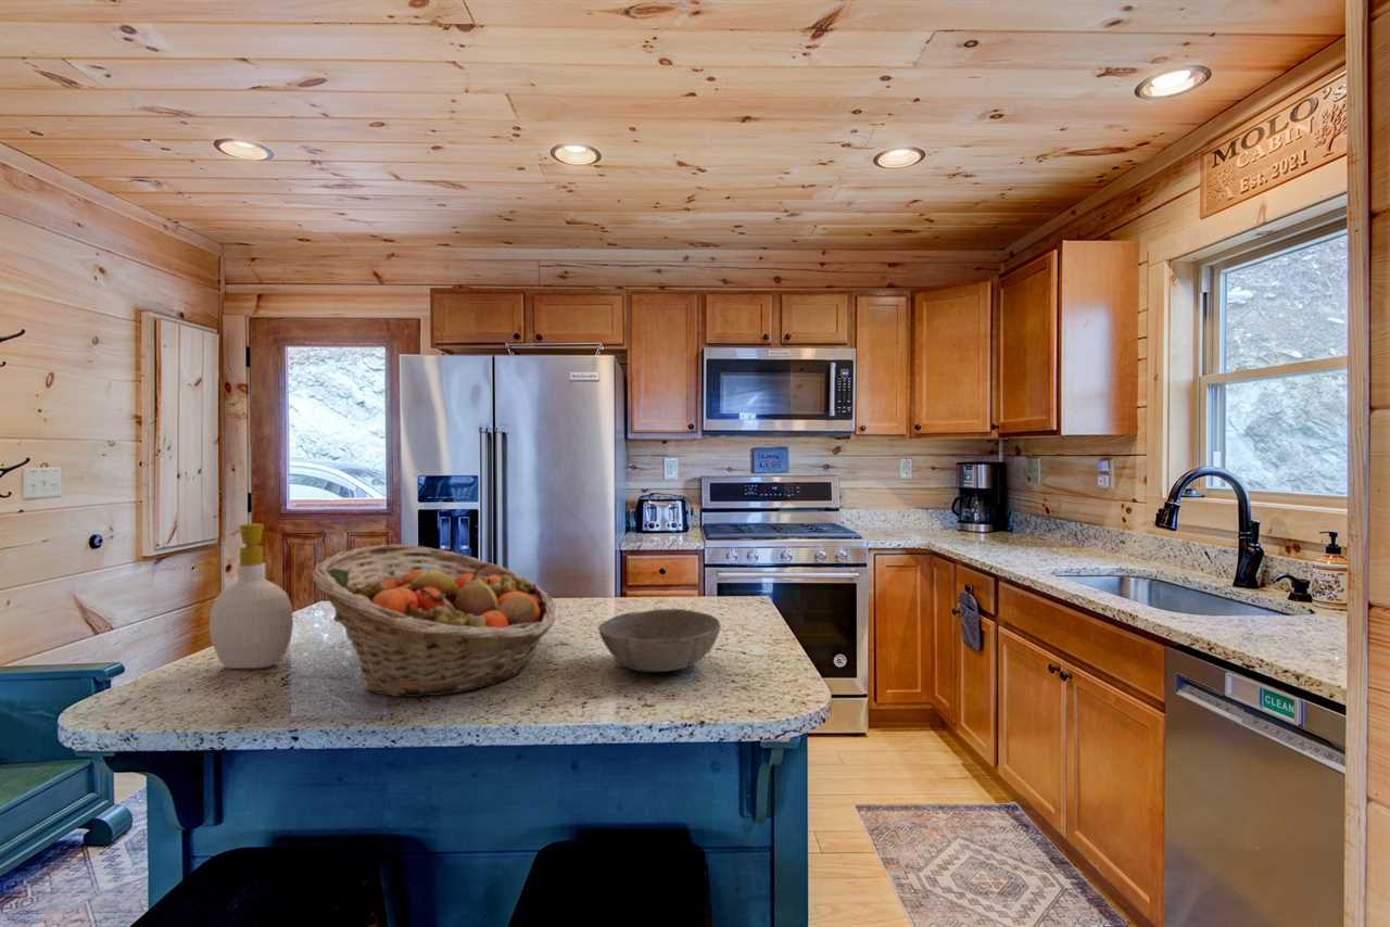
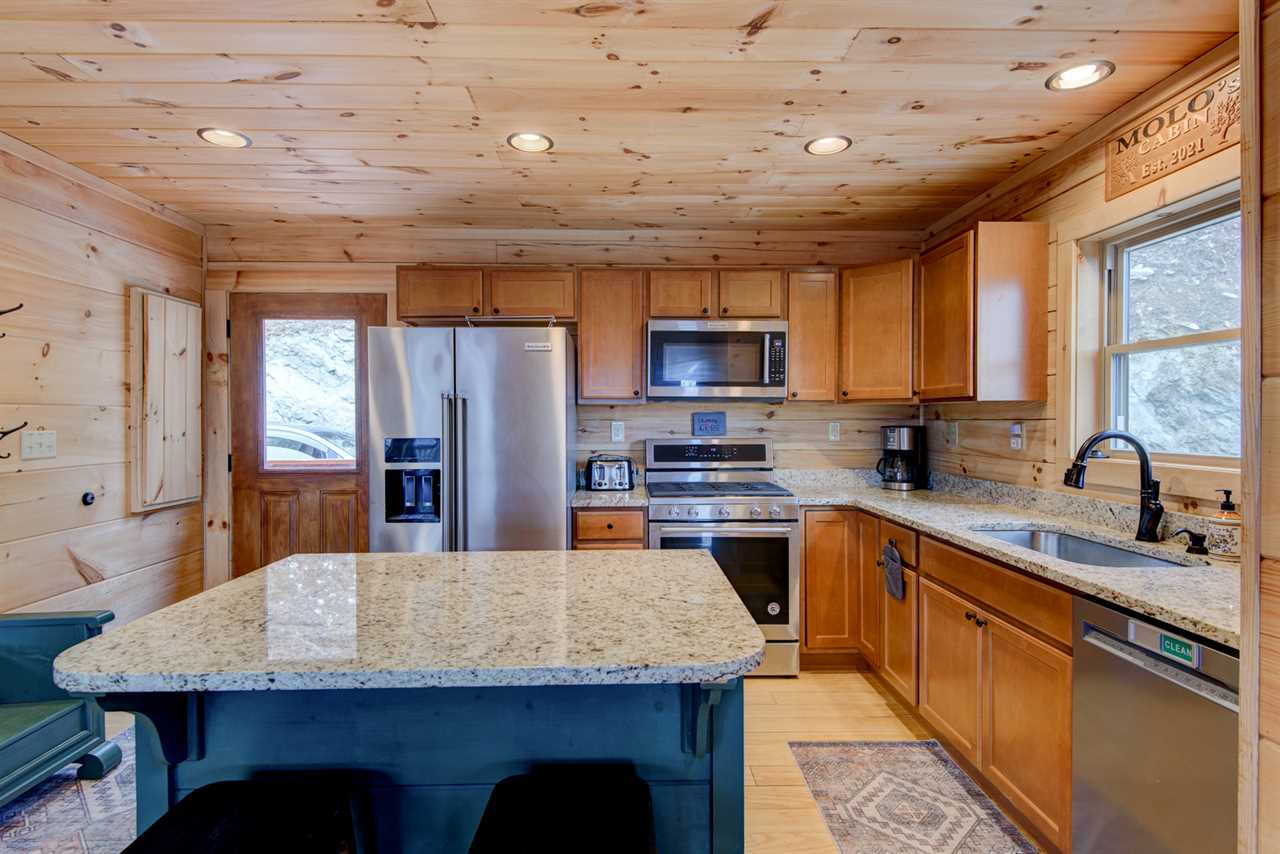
- soap bottle (250, 595)
- fruit basket (445, 607)
- bowl (659, 644)
